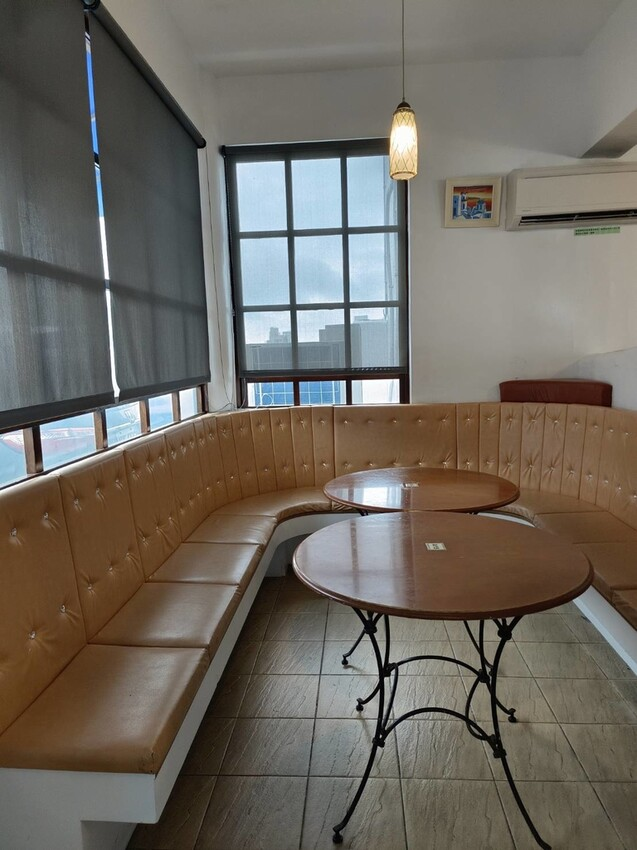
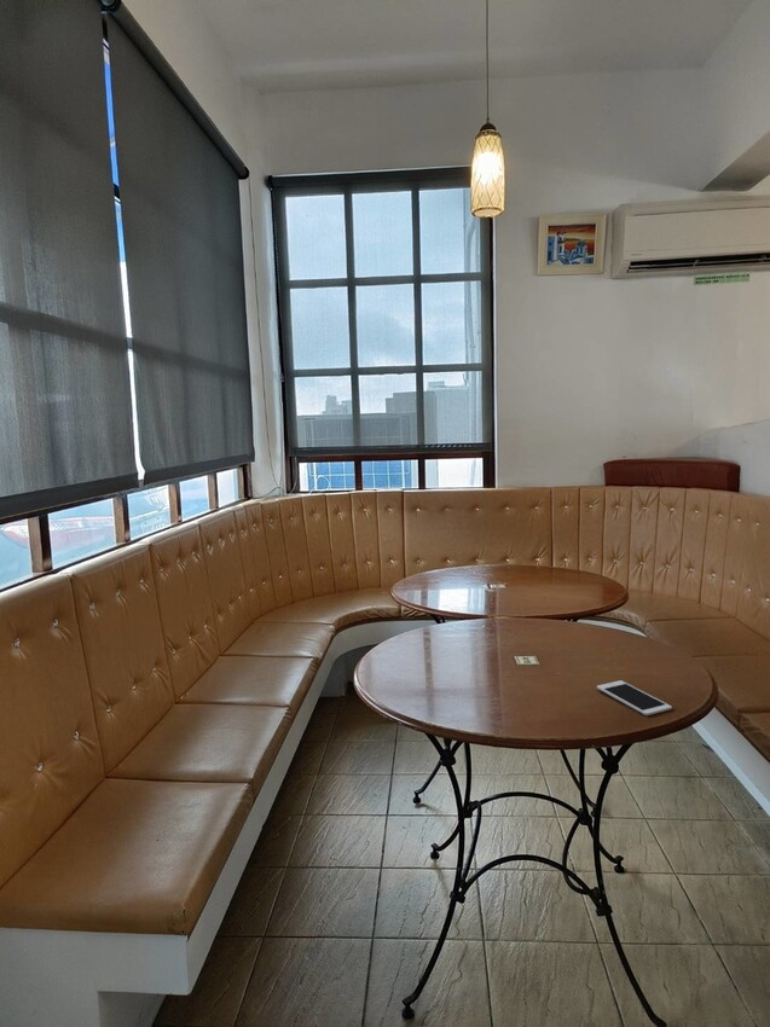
+ cell phone (632, 696)
